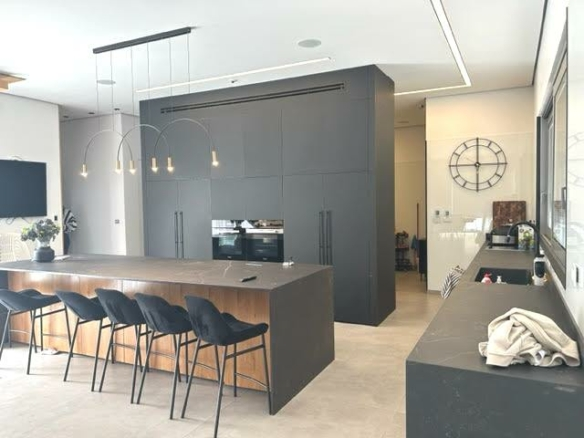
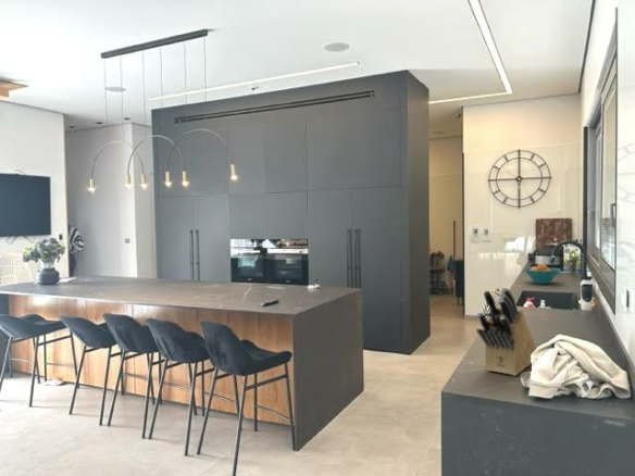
+ knife block (508, 326)
+ fruit bowl (541, 273)
